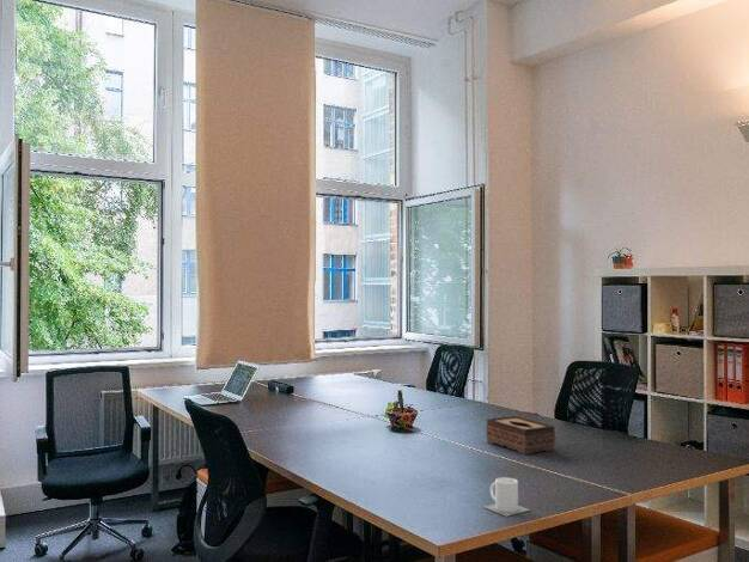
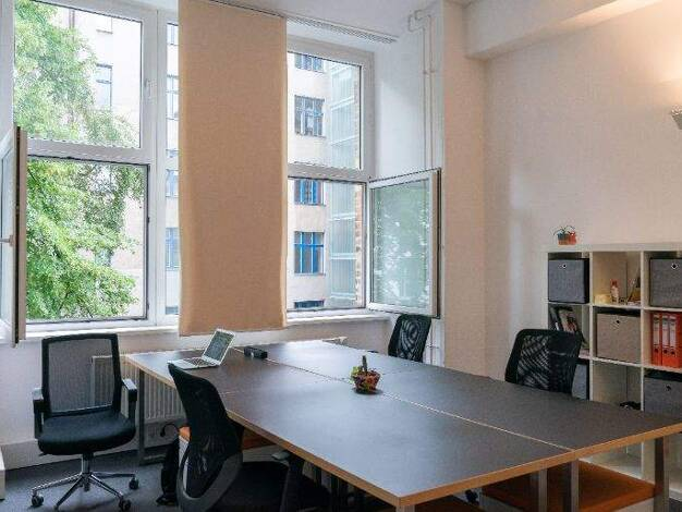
- mug (504, 493)
- tissue box (519, 434)
